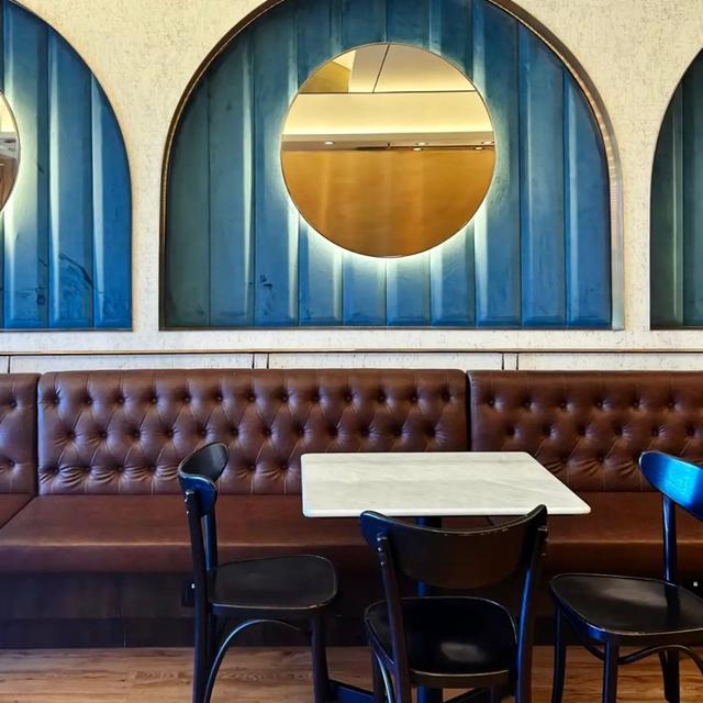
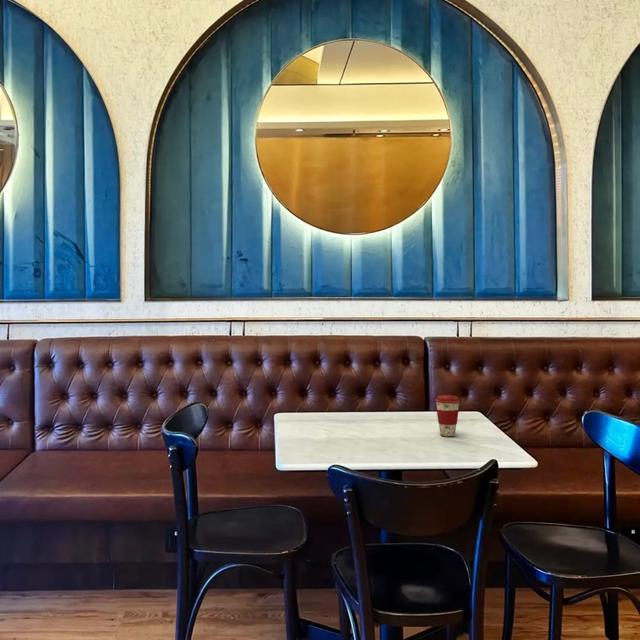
+ coffee cup (447, 415)
